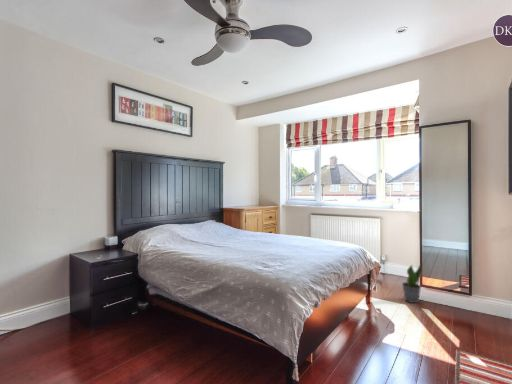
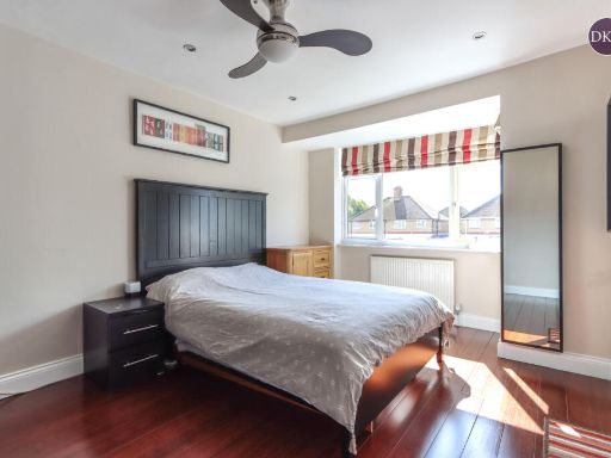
- potted plant (411, 281)
